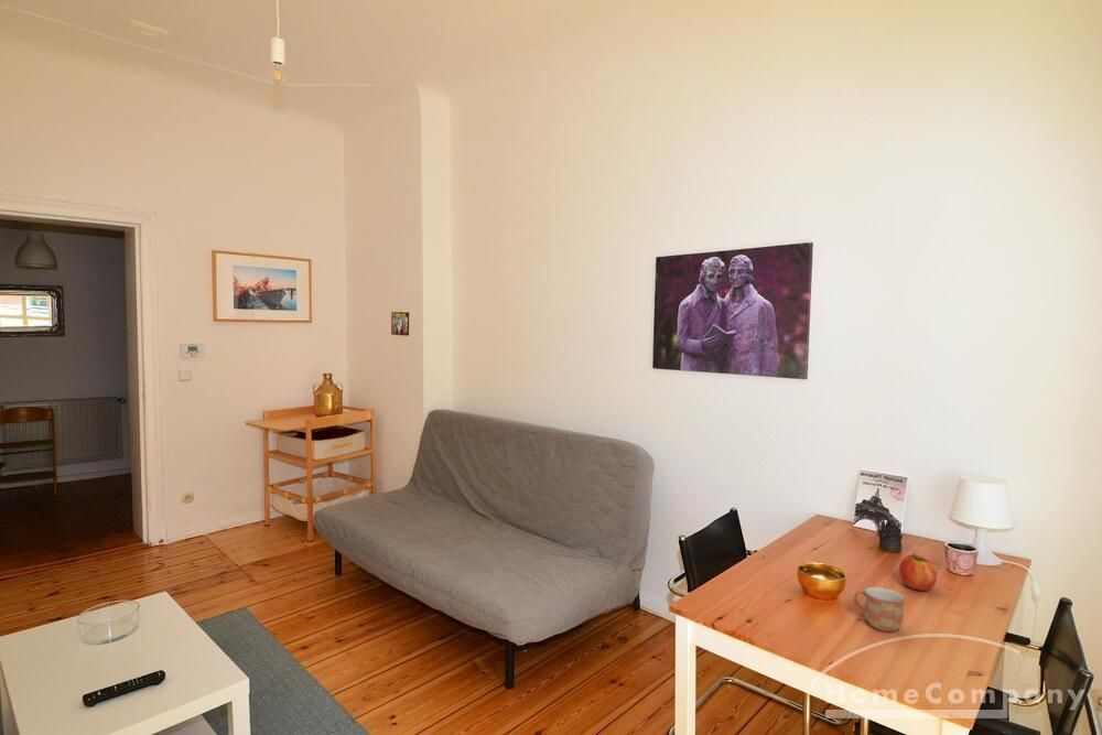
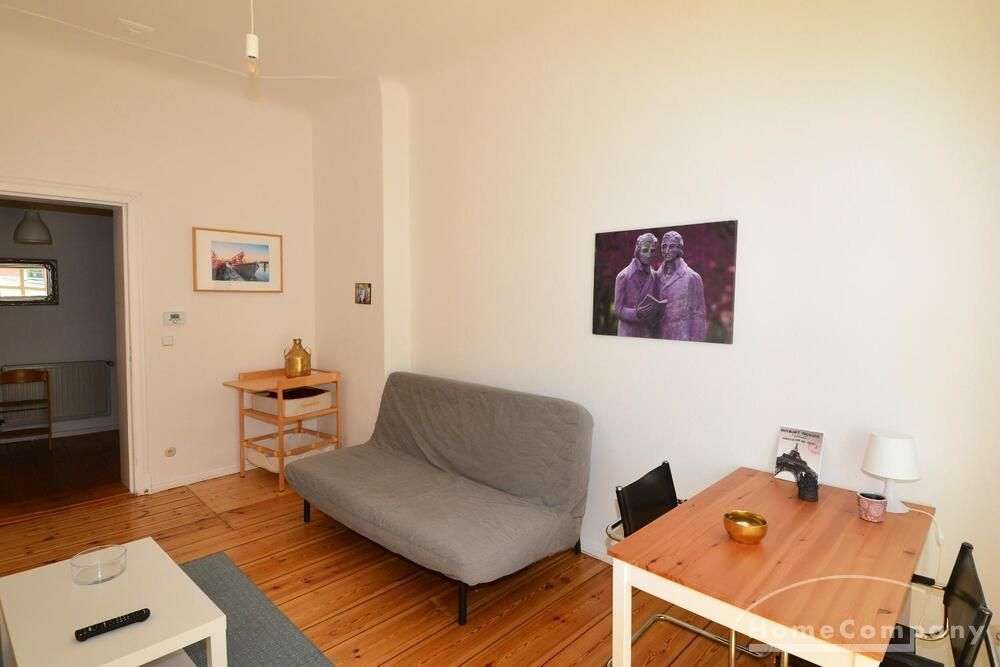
- mug (878, 607)
- fruit (918, 571)
